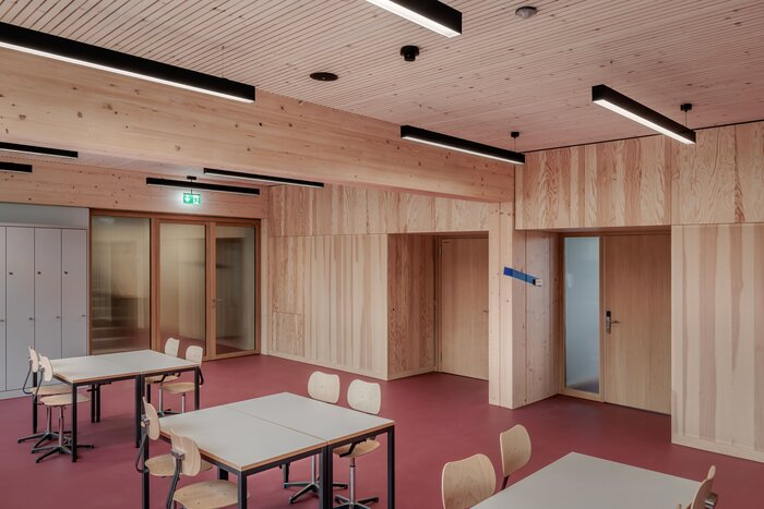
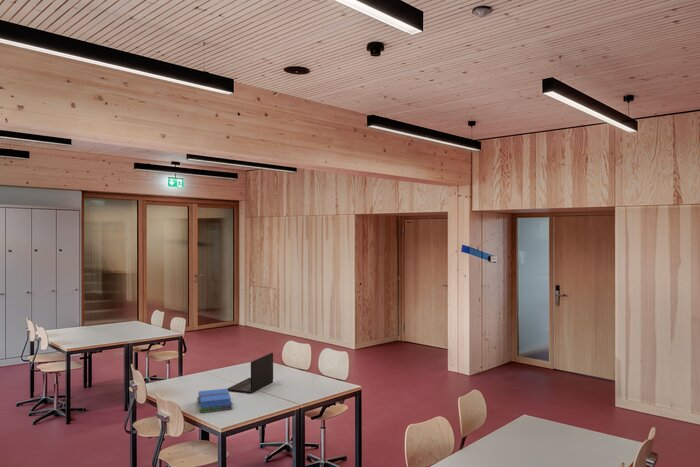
+ laptop (251, 371)
+ books (214, 399)
